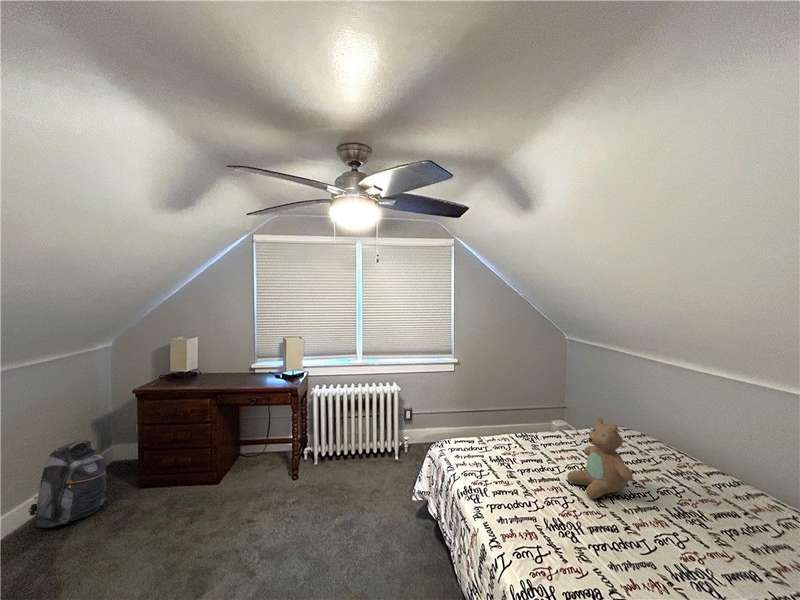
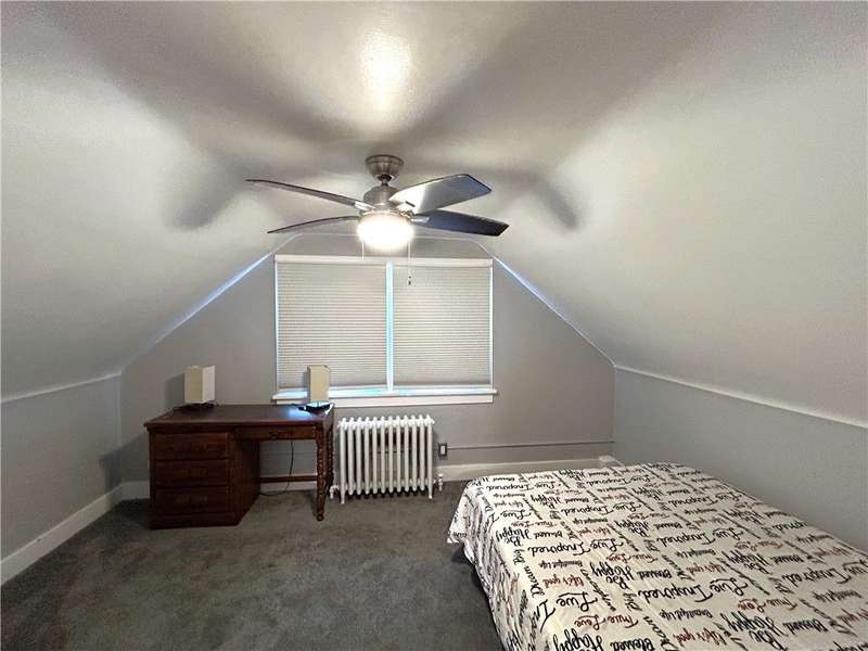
- backpack (74, 477)
- teddy bear (597, 454)
